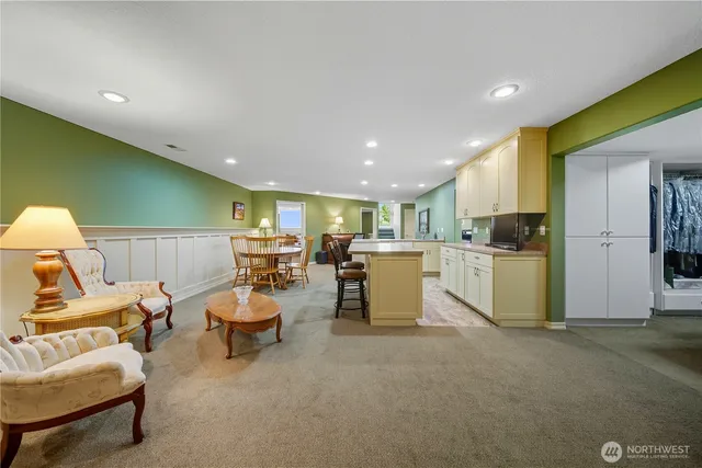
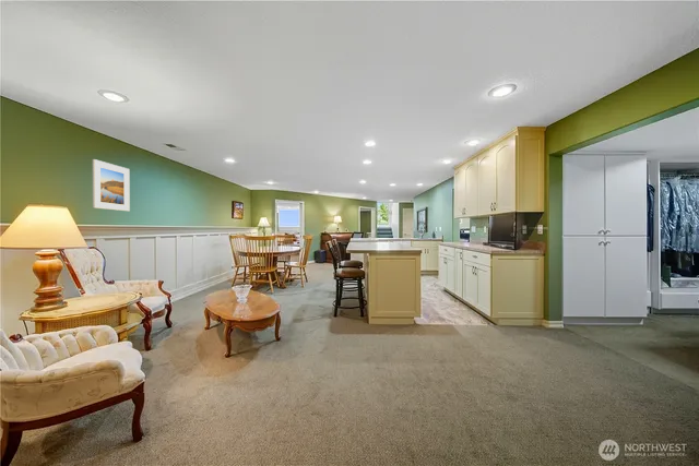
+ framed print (111, 187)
